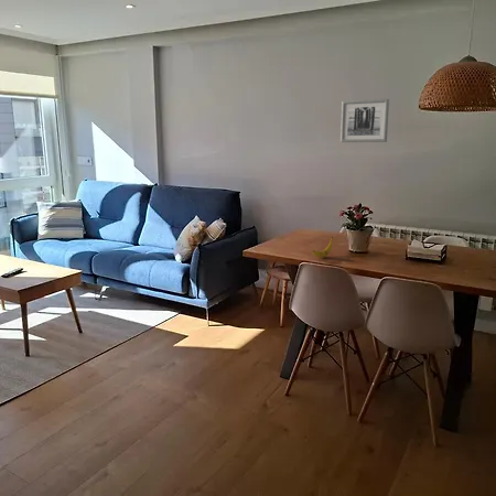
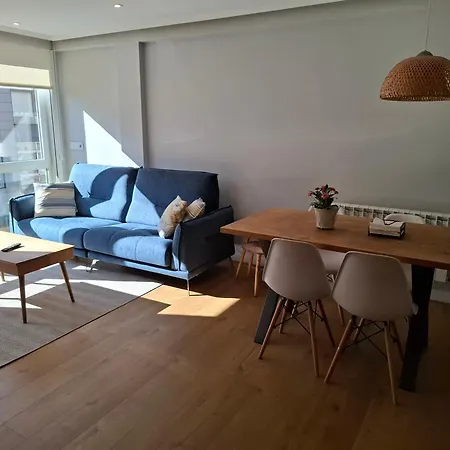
- wall art (364, 121)
- banana (324, 249)
